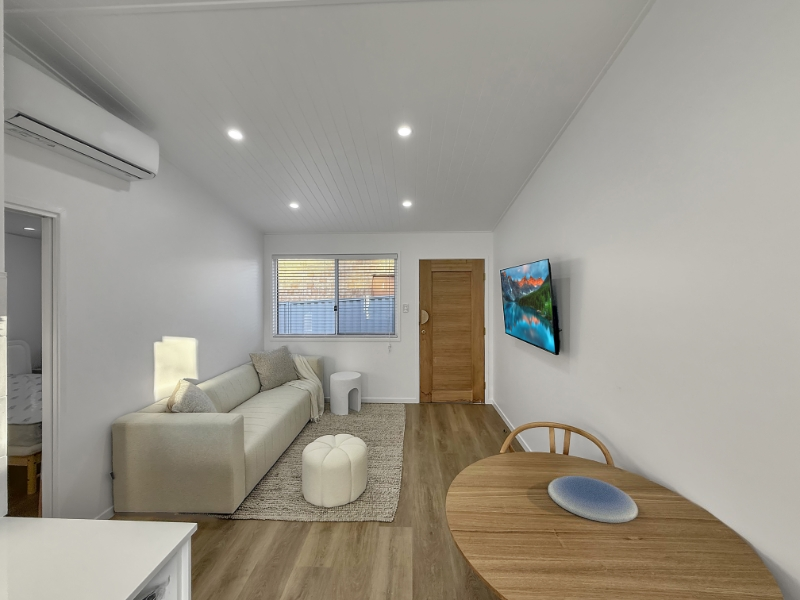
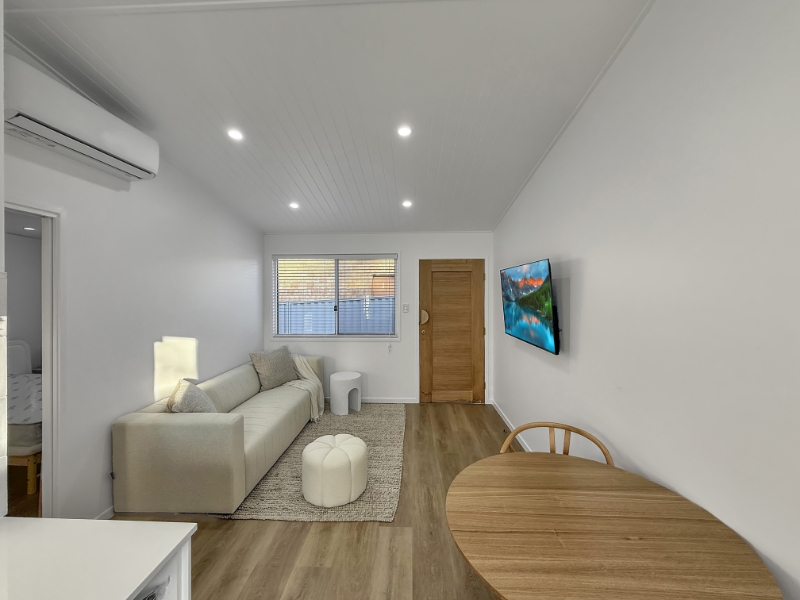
- plate (590, 493)
